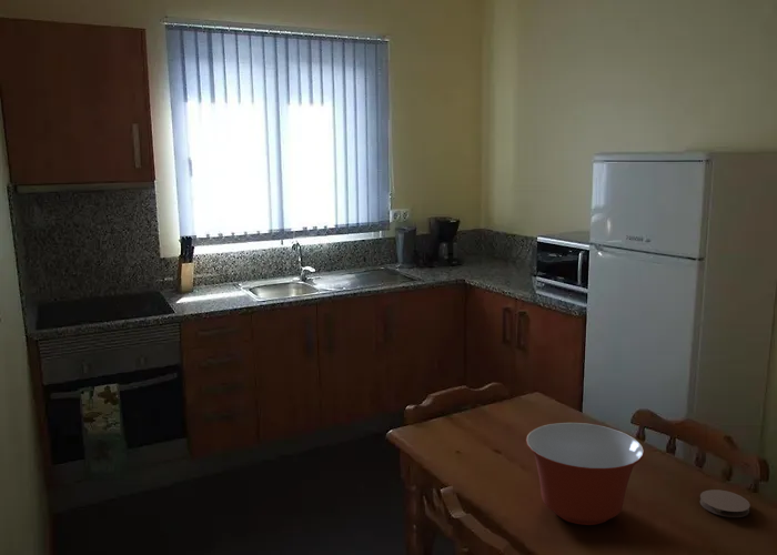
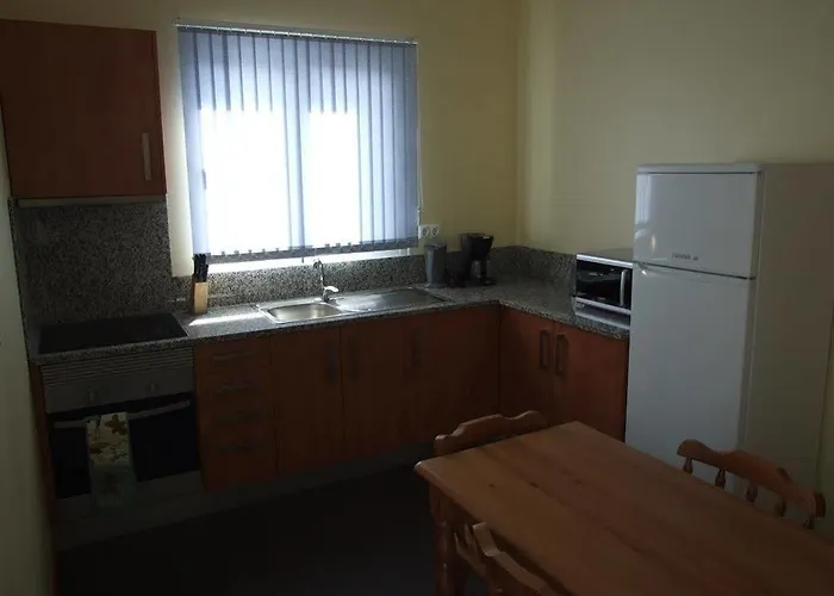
- coaster (724, 503)
- mixing bowl (582, 476)
